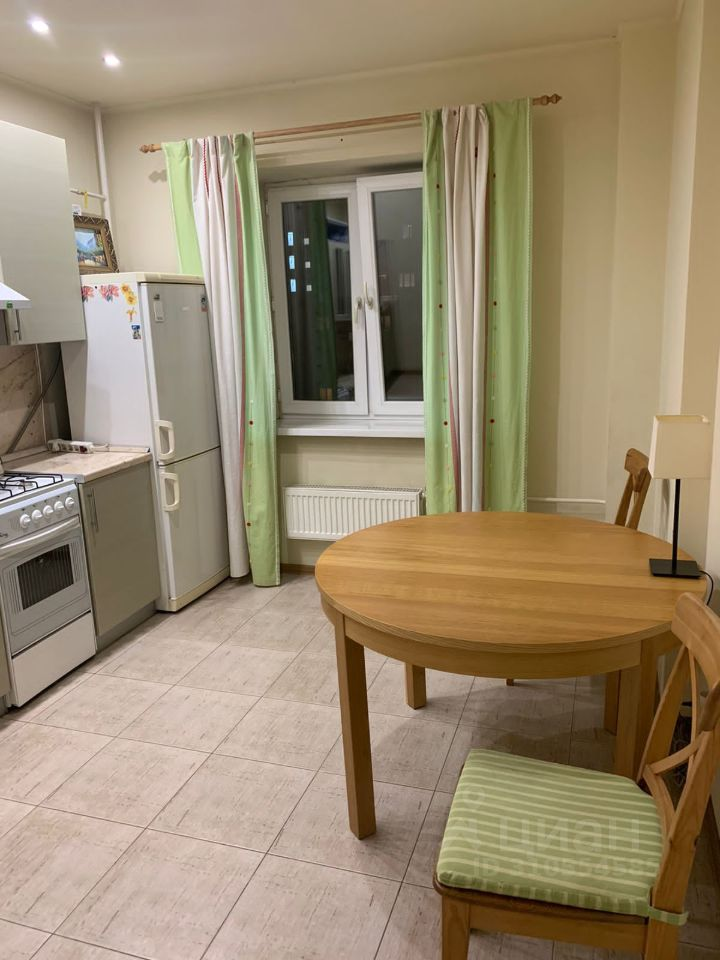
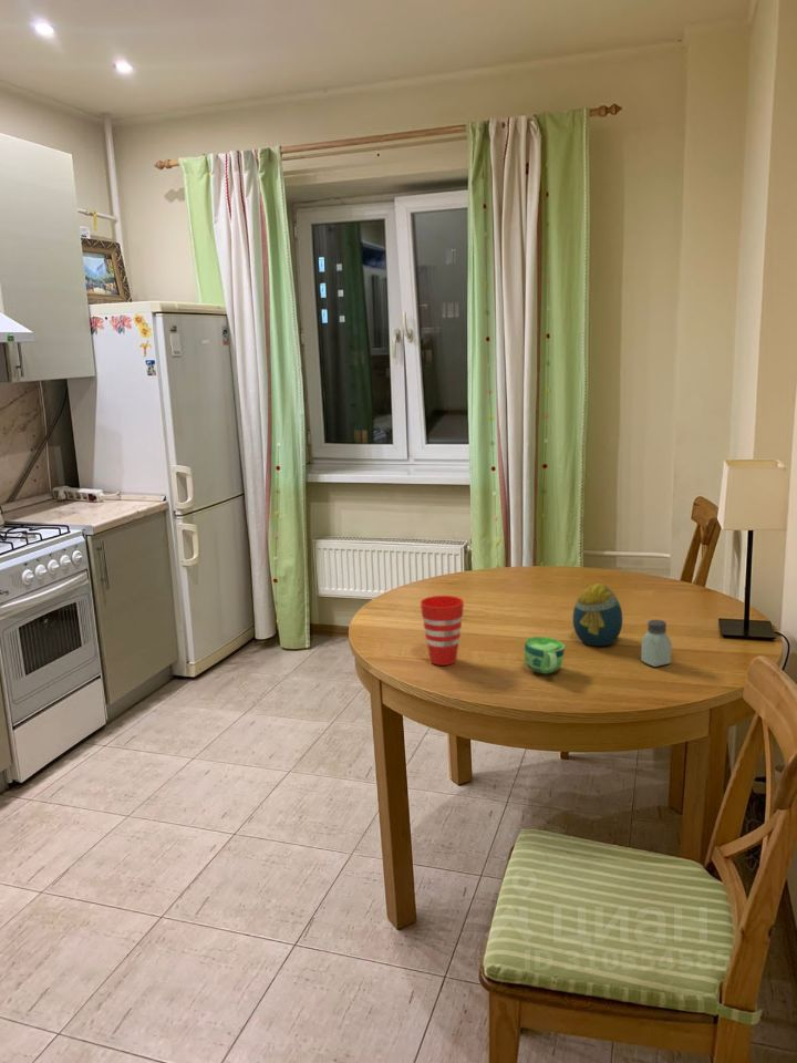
+ cup (547, 658)
+ decorative egg (597, 612)
+ cup (442, 631)
+ saltshaker (656, 642)
